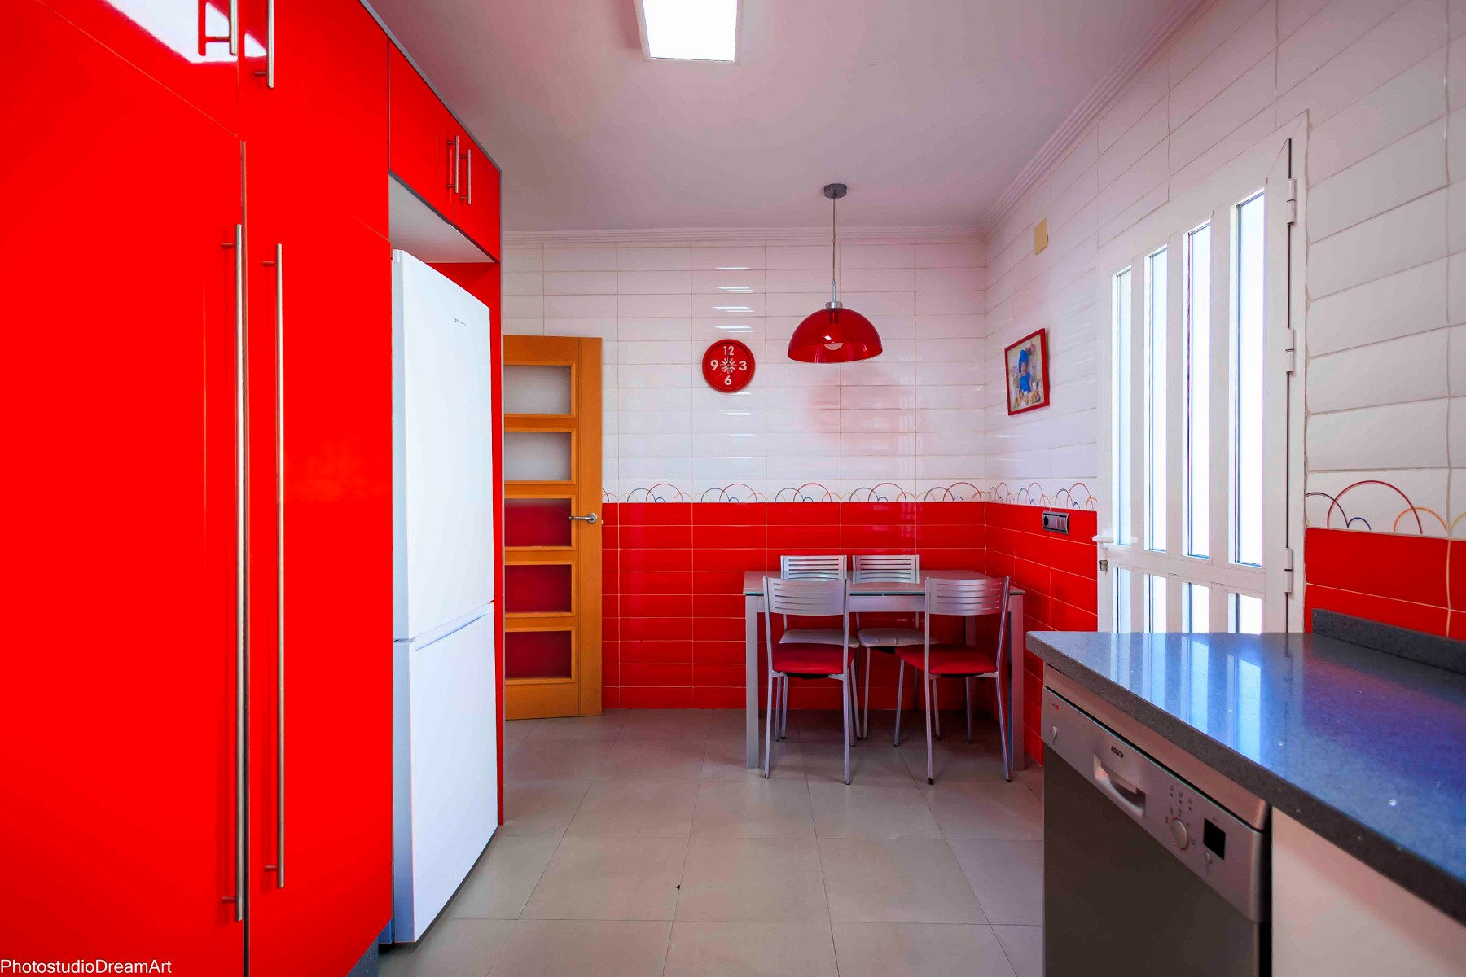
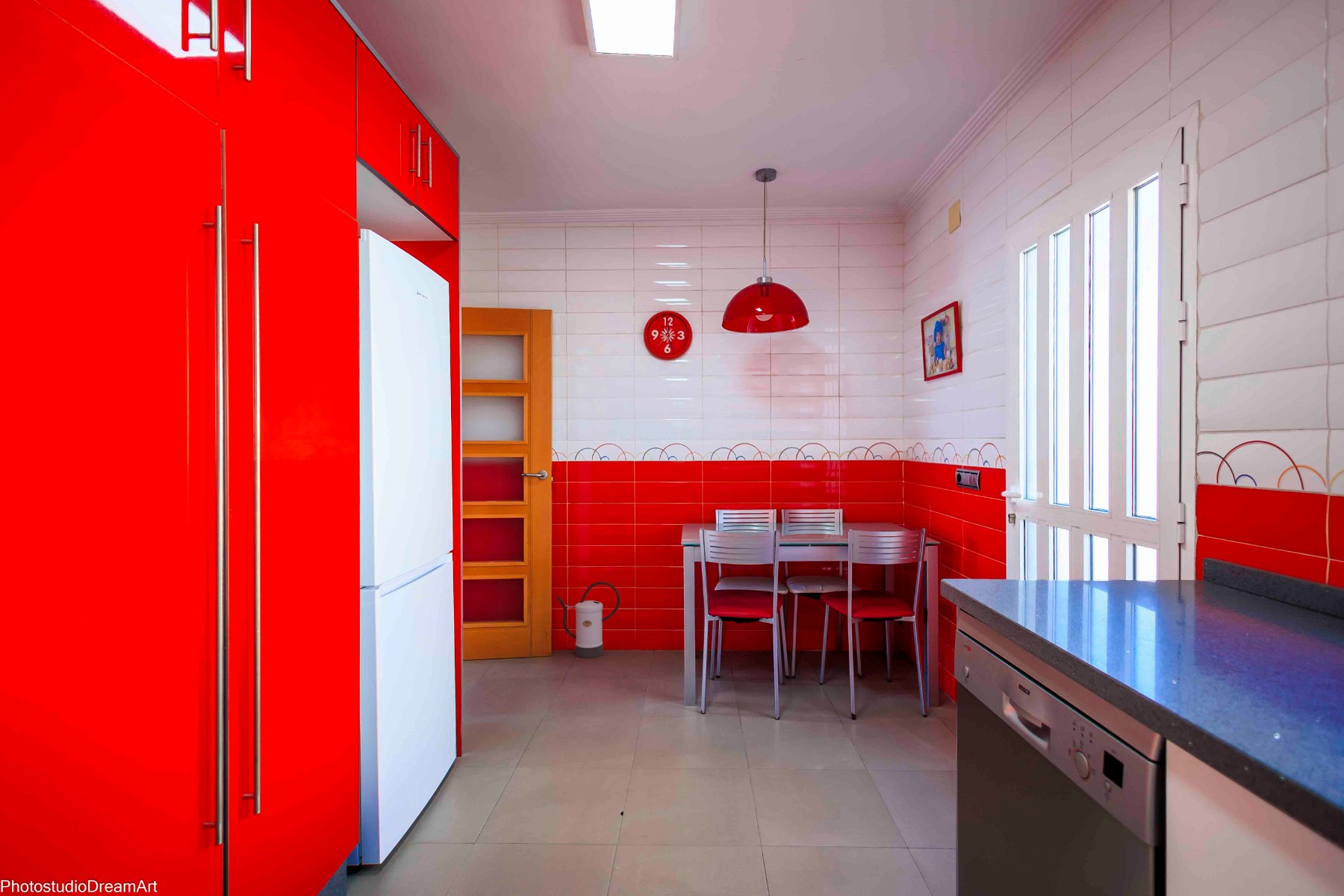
+ watering can (588, 617)
